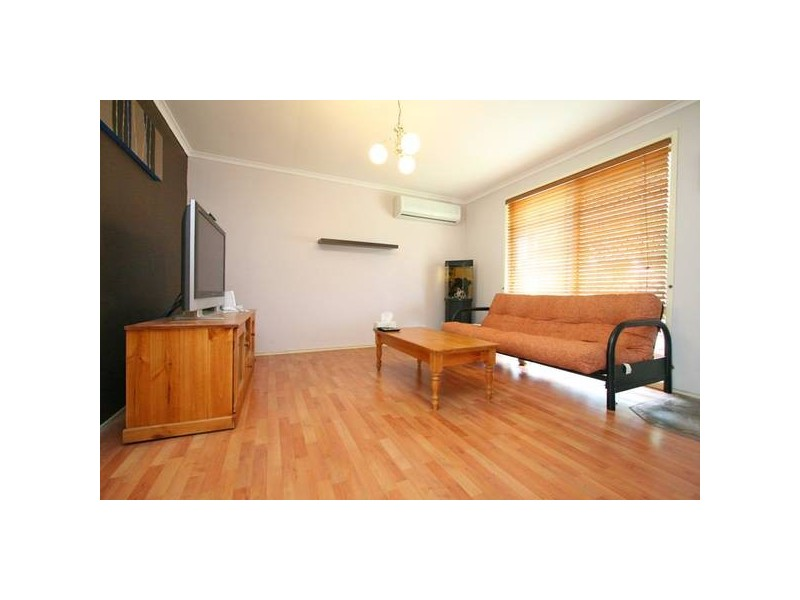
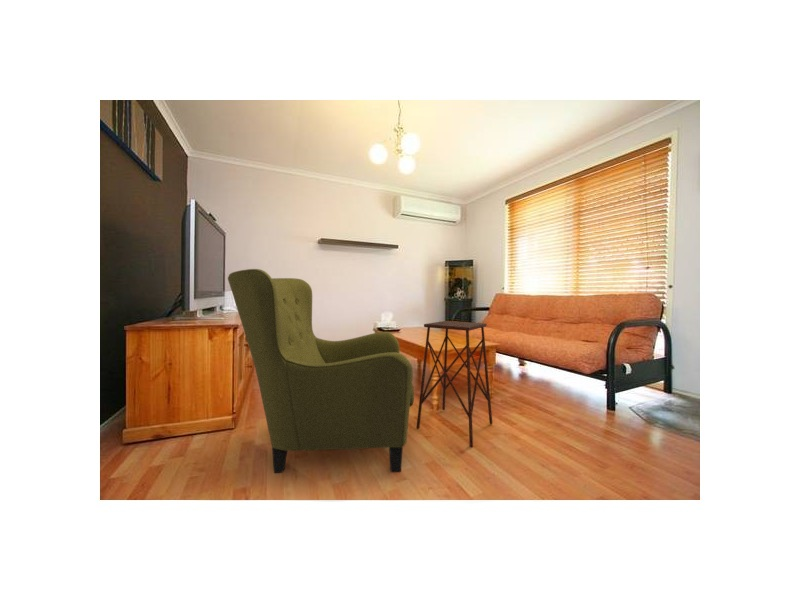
+ armchair (329, 358)
+ side table (455, 374)
